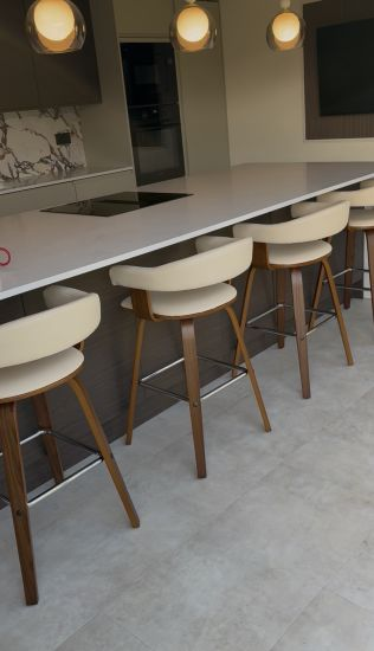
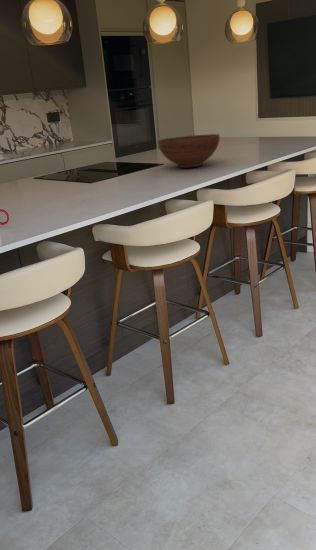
+ fruit bowl (189, 152)
